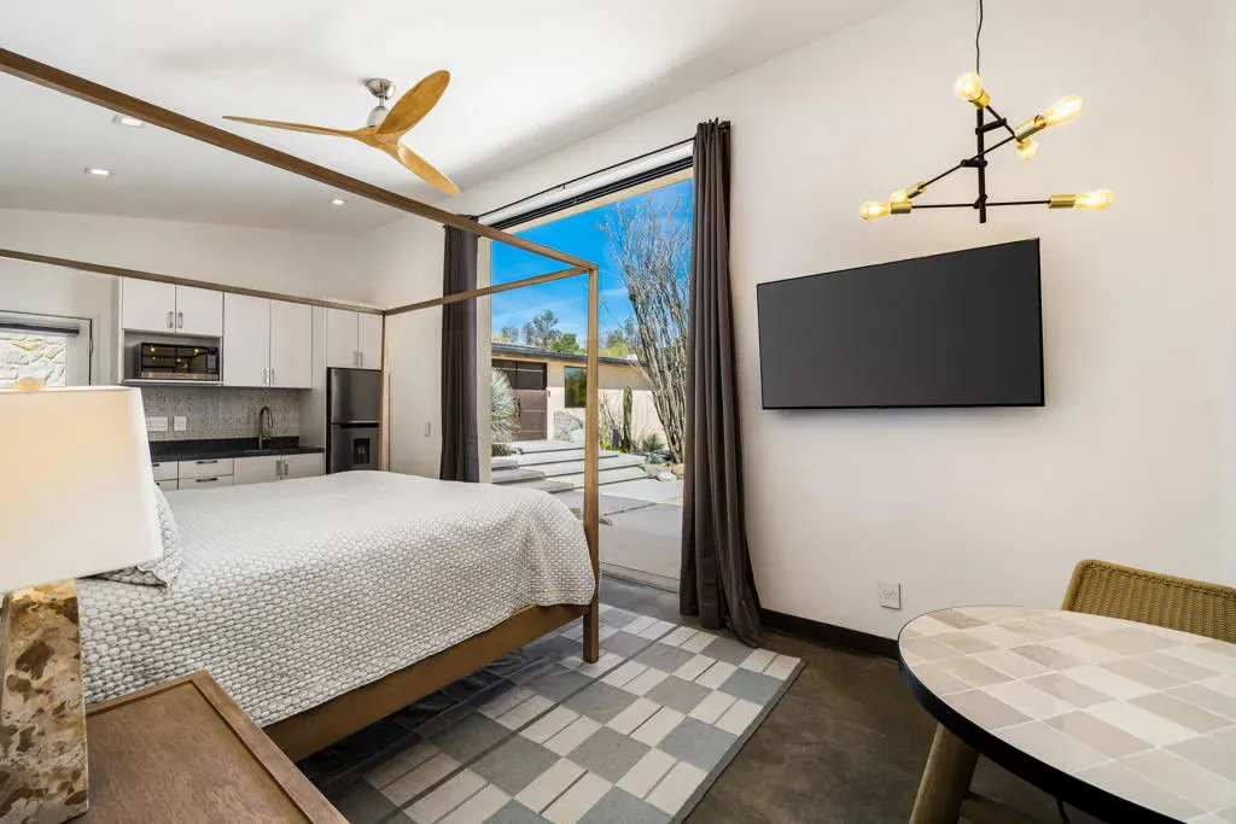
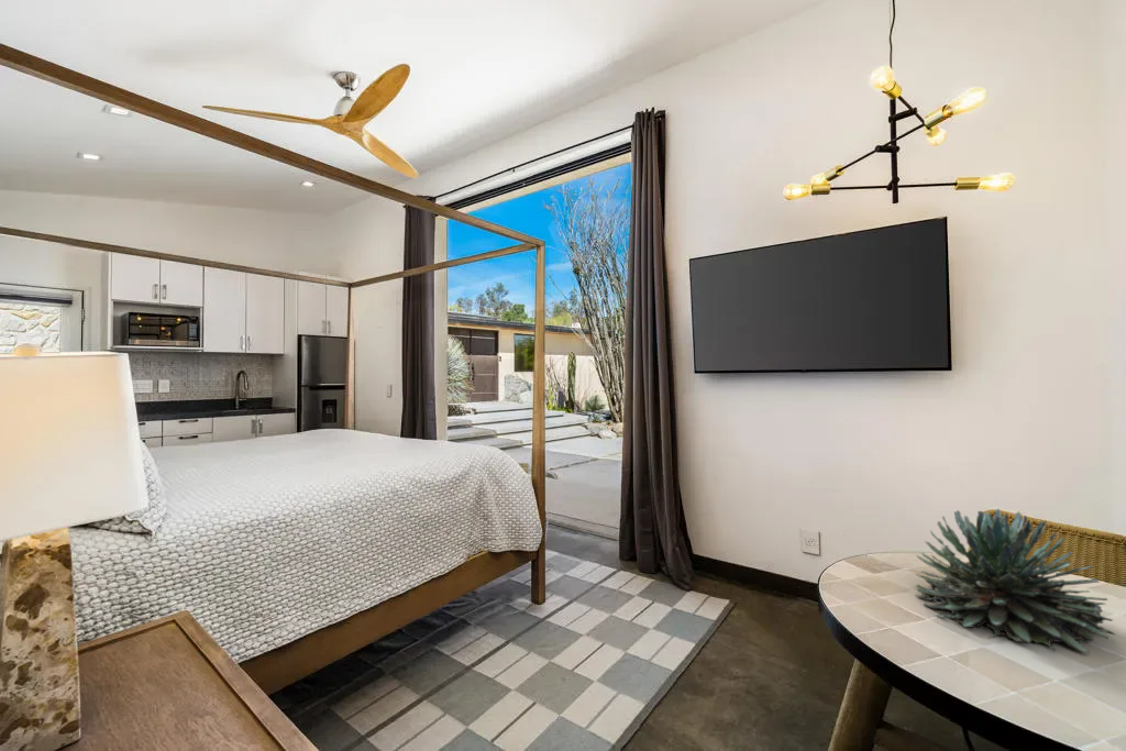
+ succulent plant (1007, 564)
